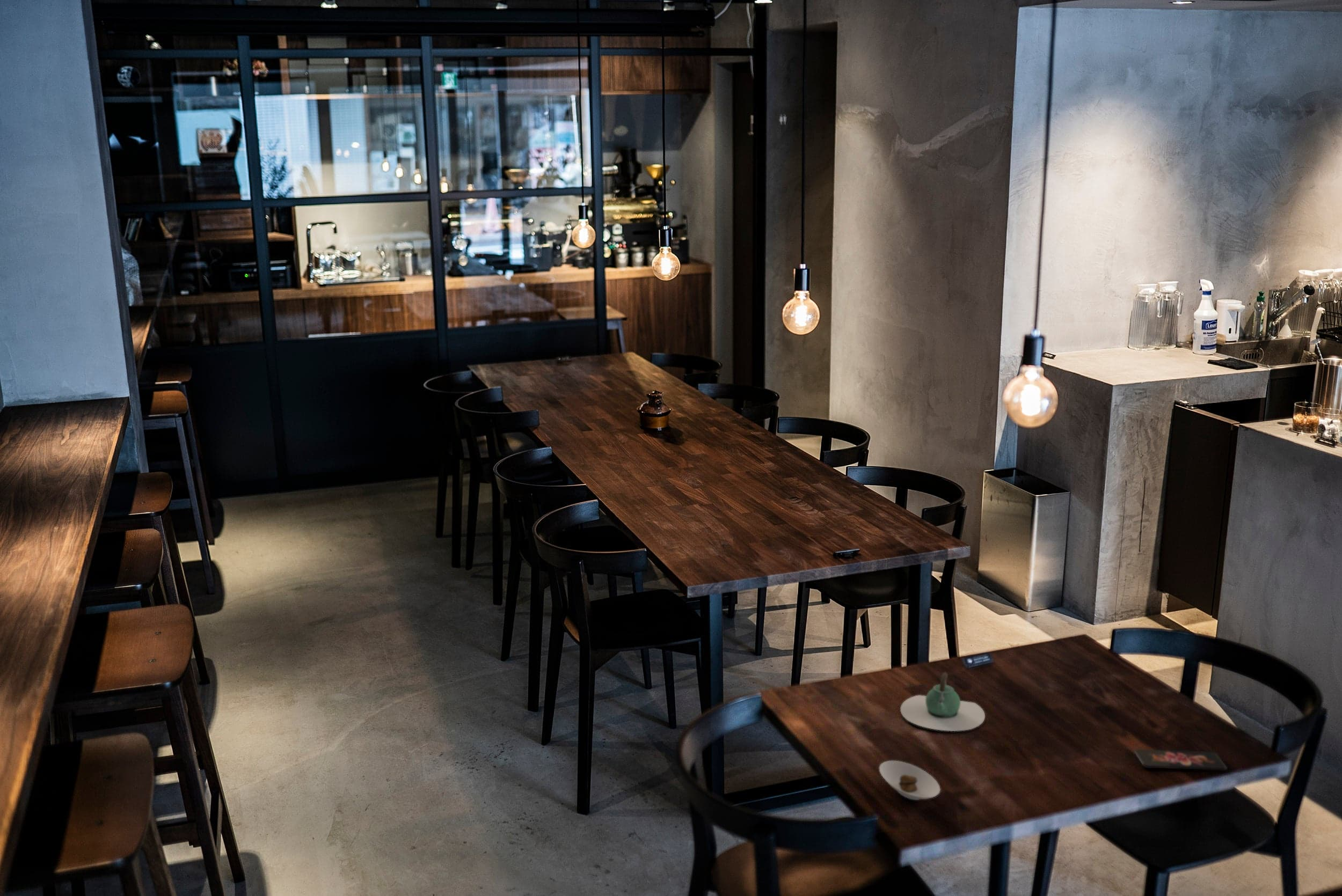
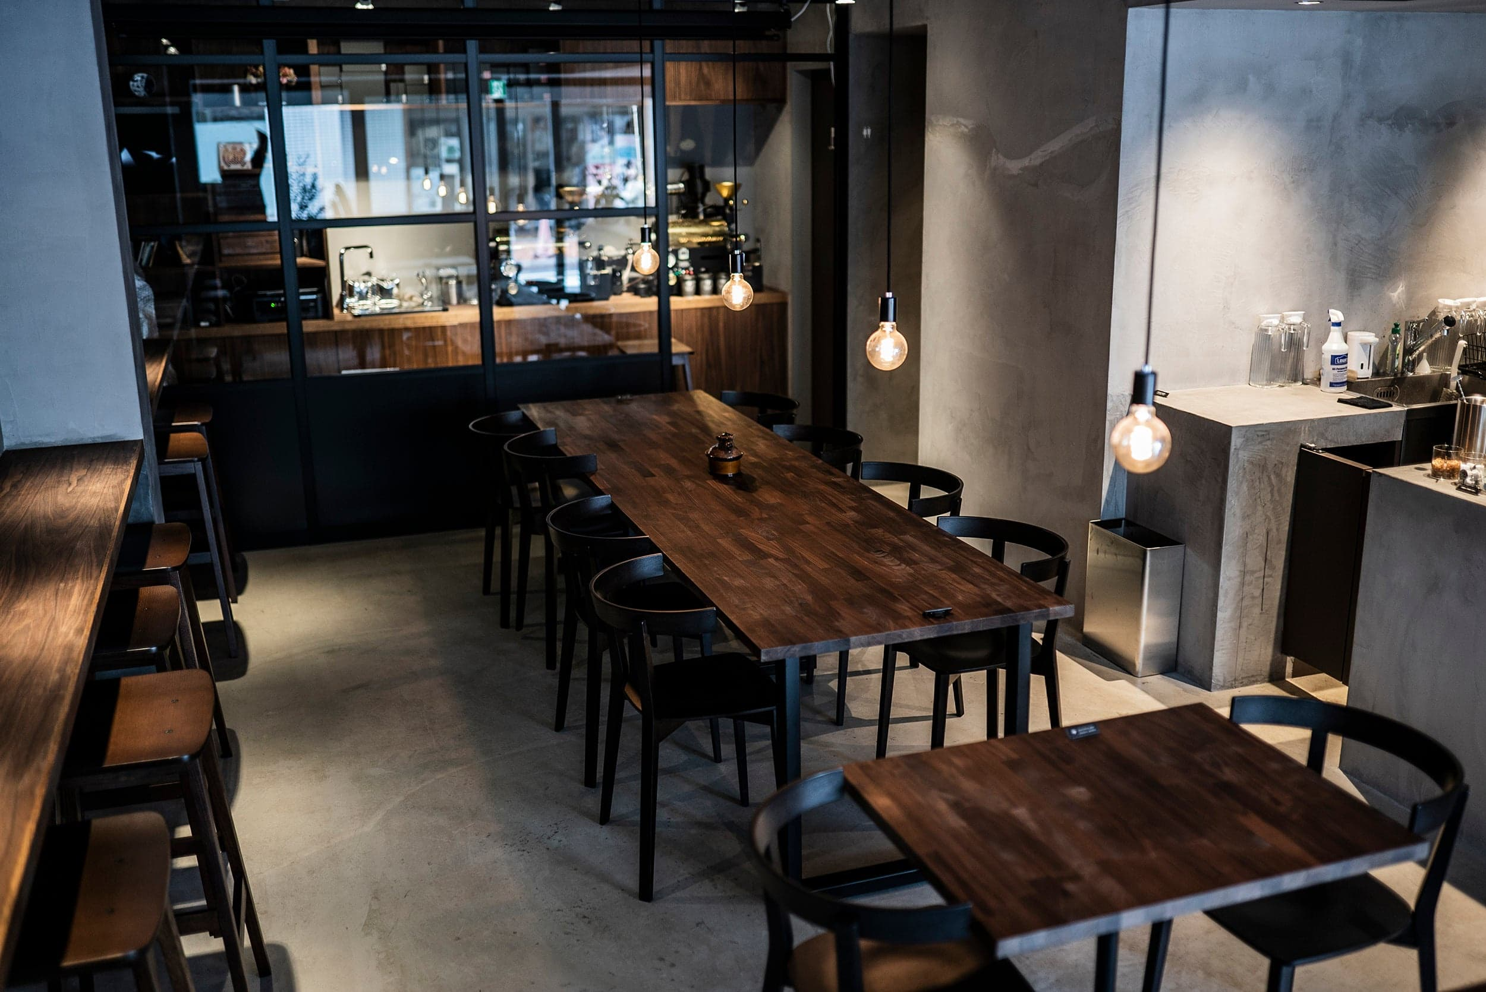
- saucer (909, 783)
- smartphone (1179, 760)
- teapot (943, 693)
